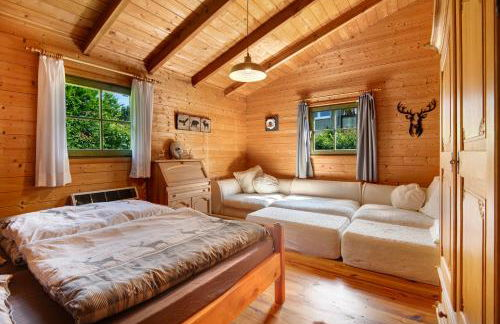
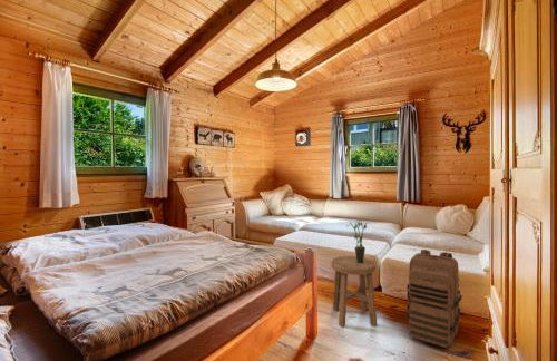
+ stool (354, 291)
+ potted plant (356, 240)
+ backpack (432, 293)
